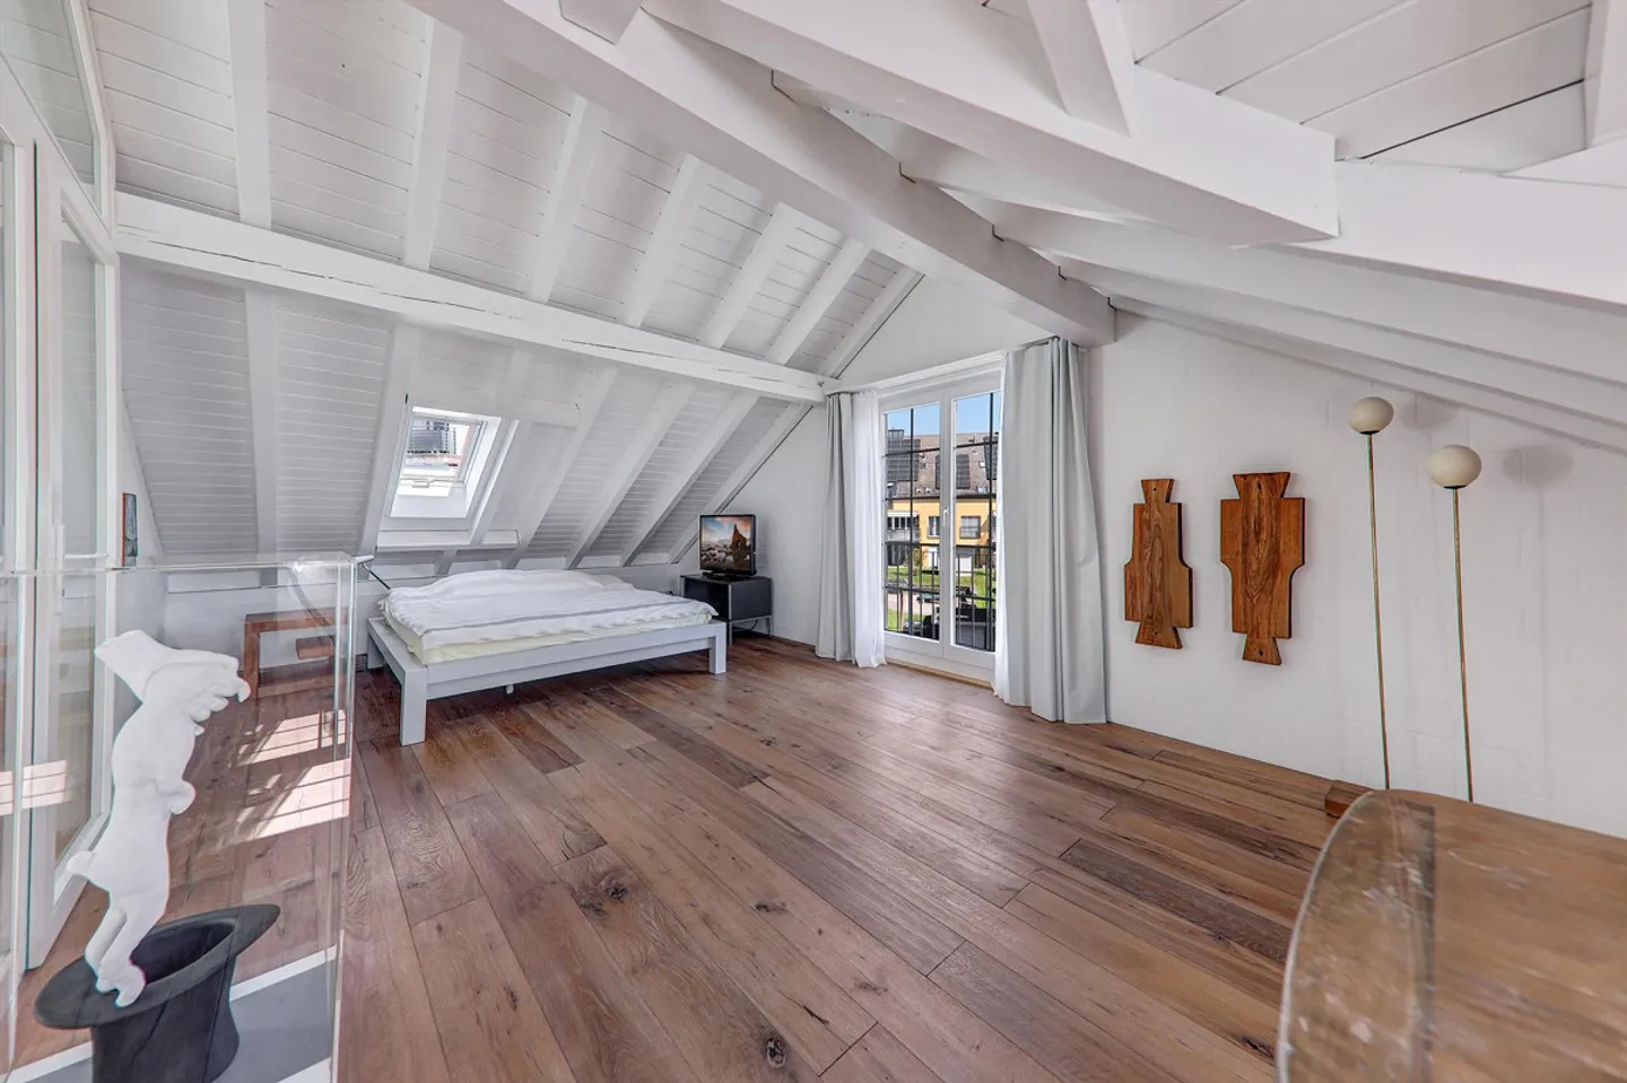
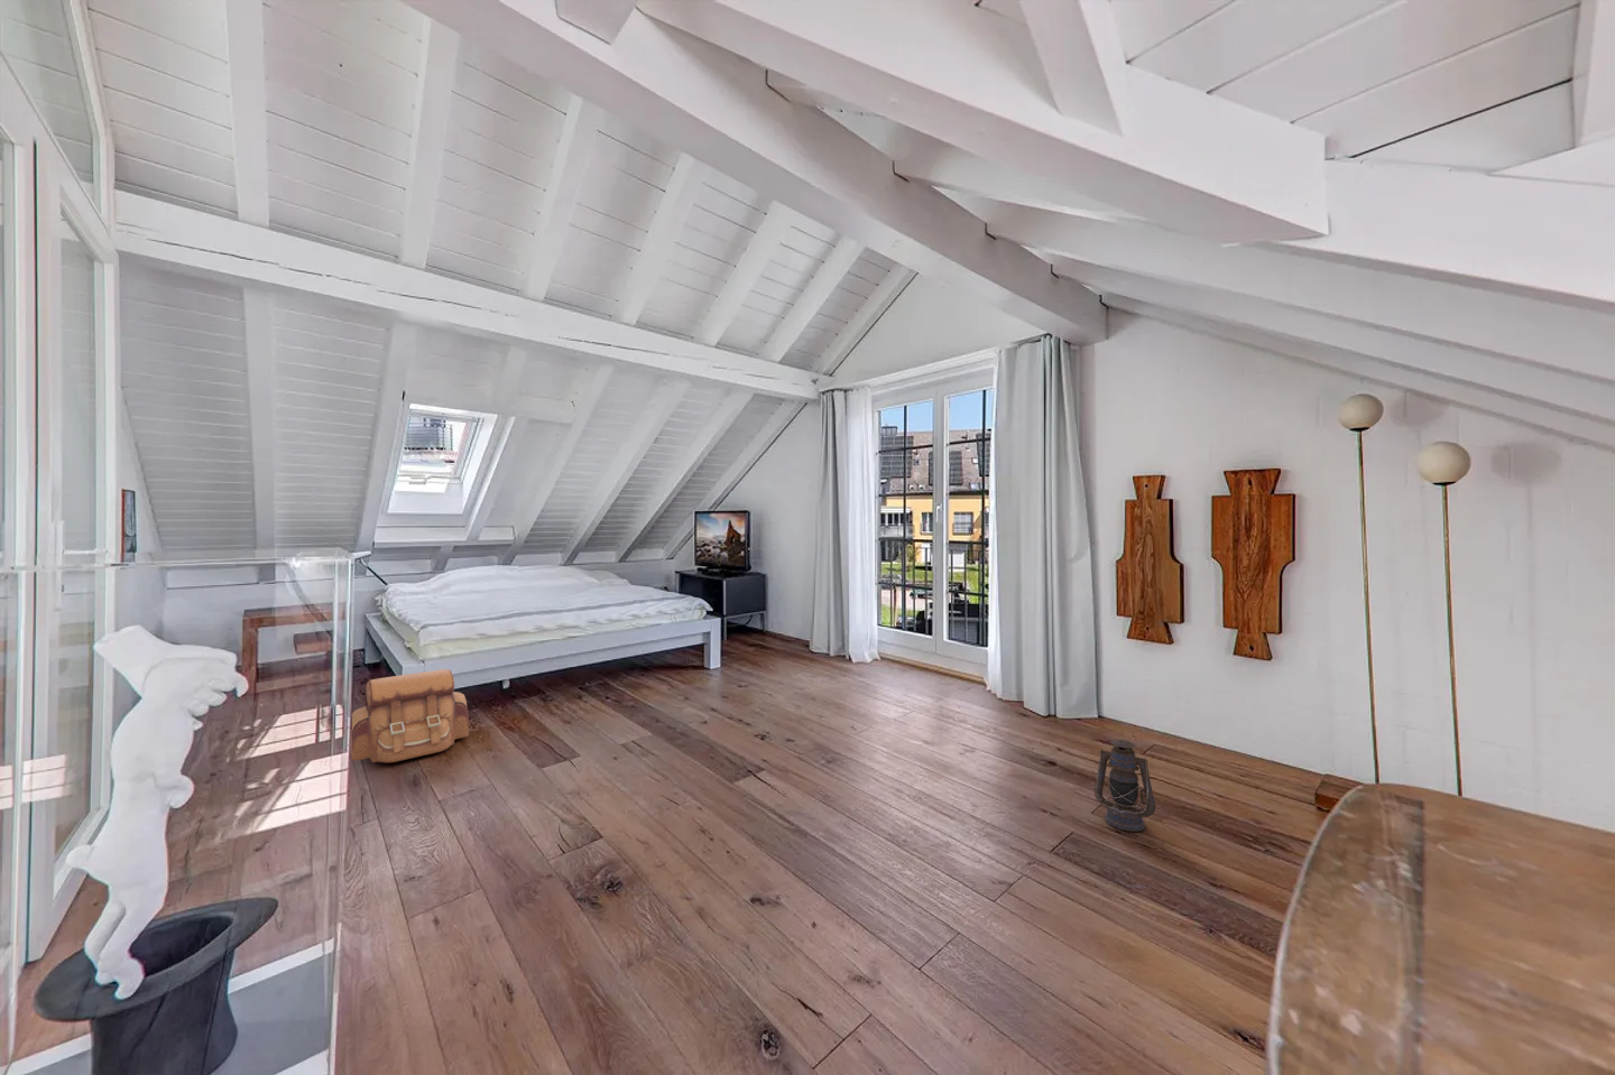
+ backpack (412, 711)
+ lantern (1123, 781)
